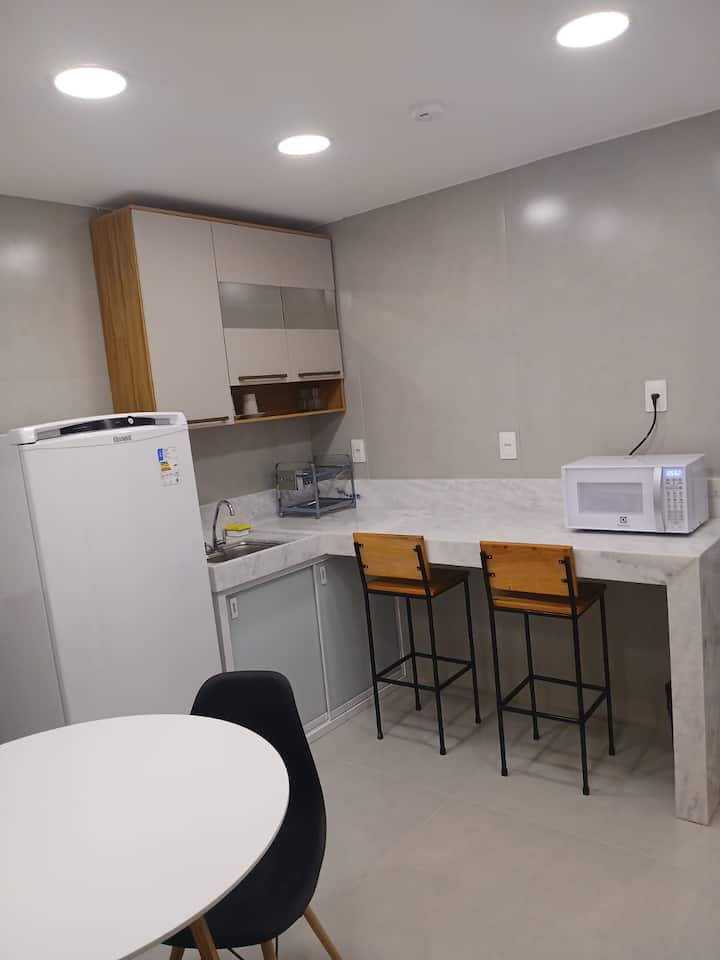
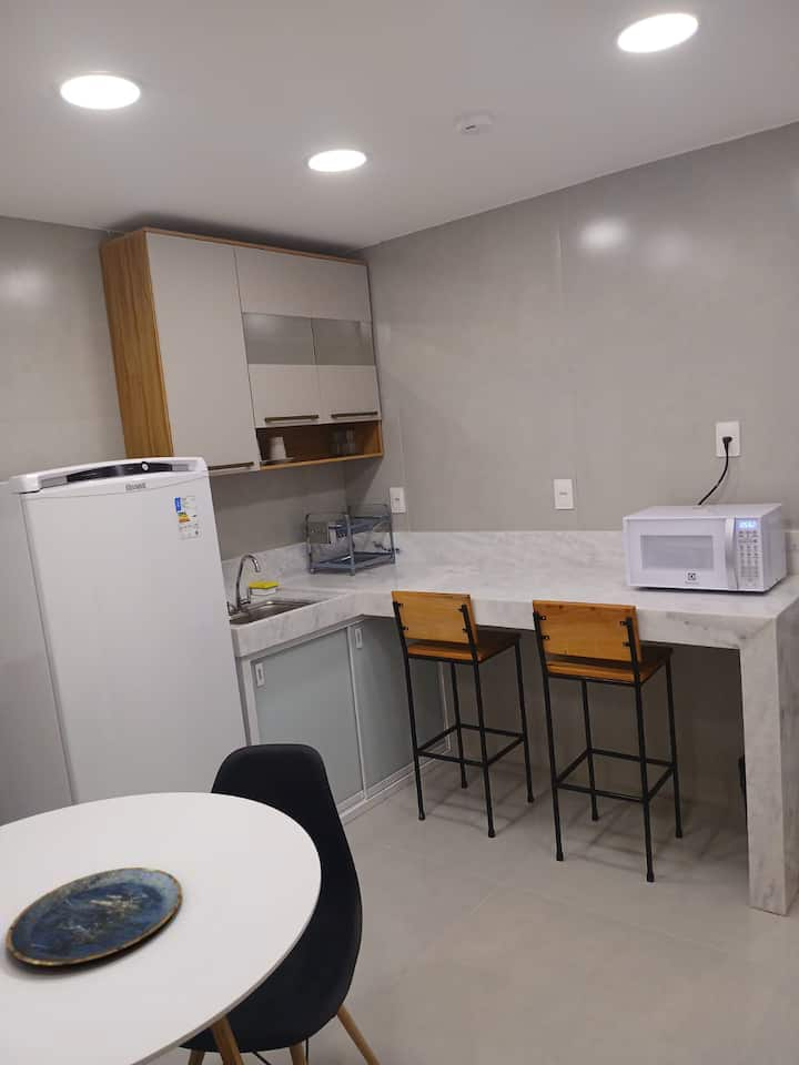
+ plate (97, 914)
